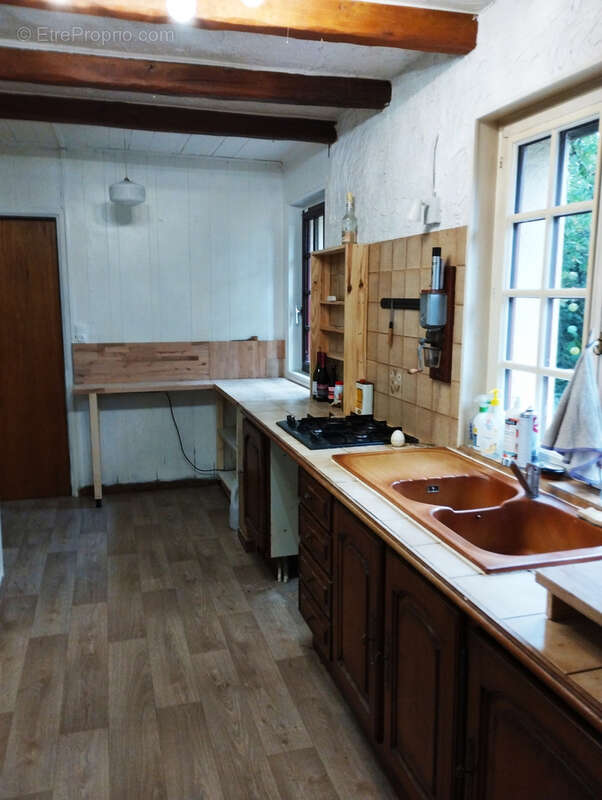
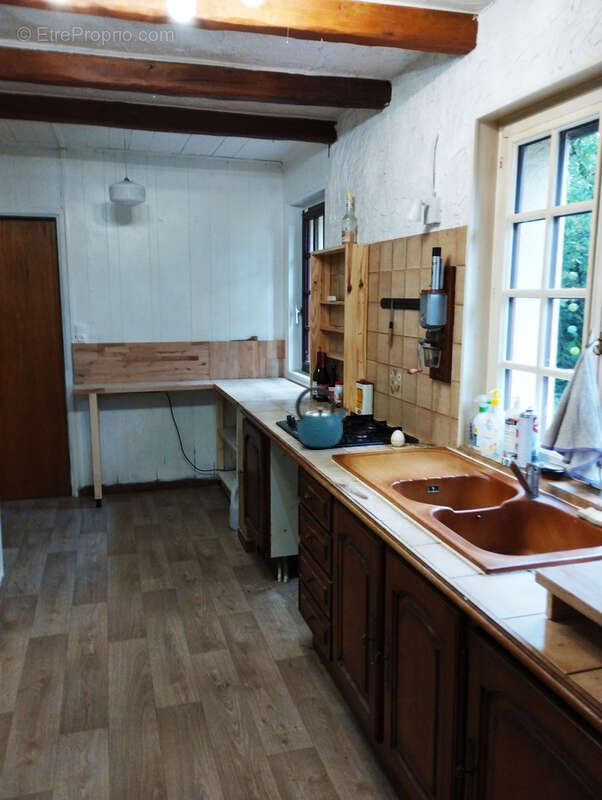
+ kettle (322, 415)
+ stirrer (351, 487)
